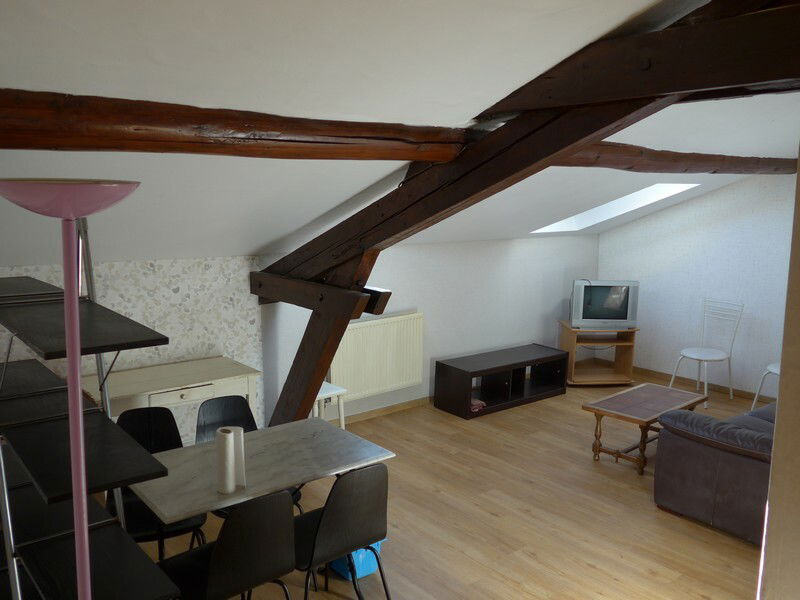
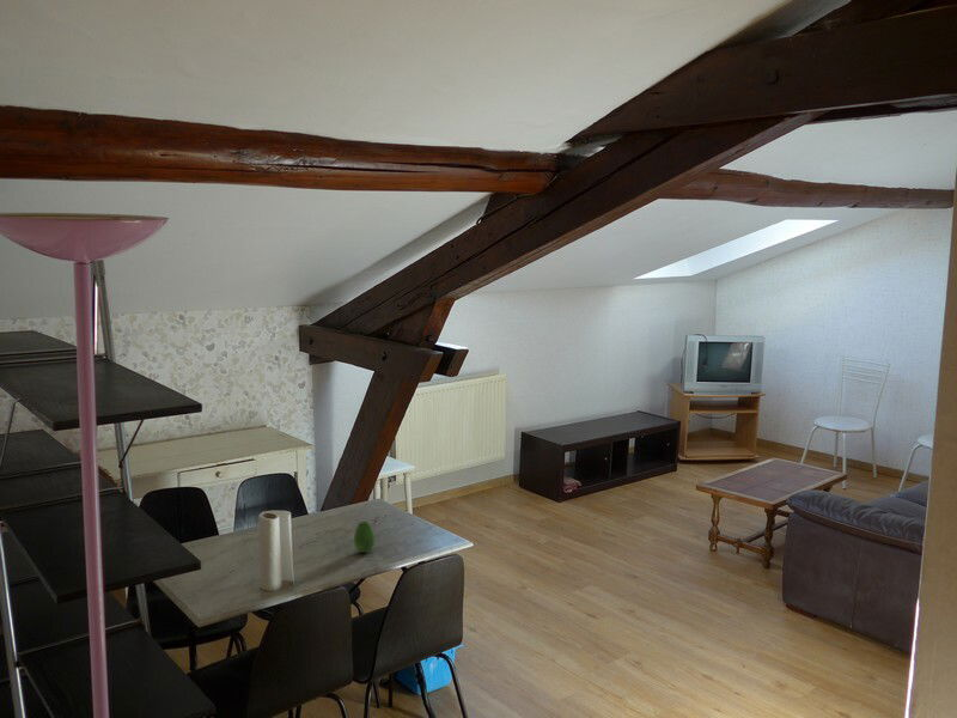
+ fruit (364, 536)
